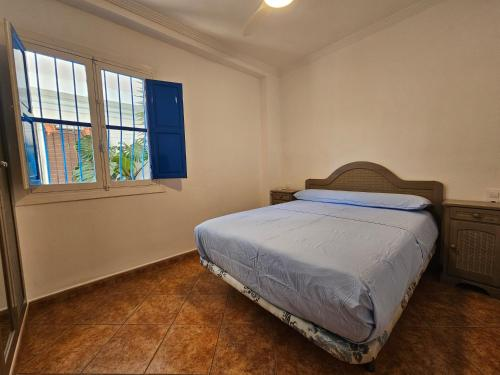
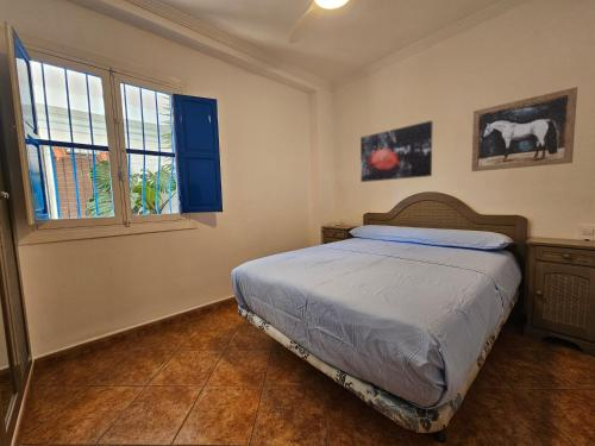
+ wall art (518, 134)
+ wall art (393, 155)
